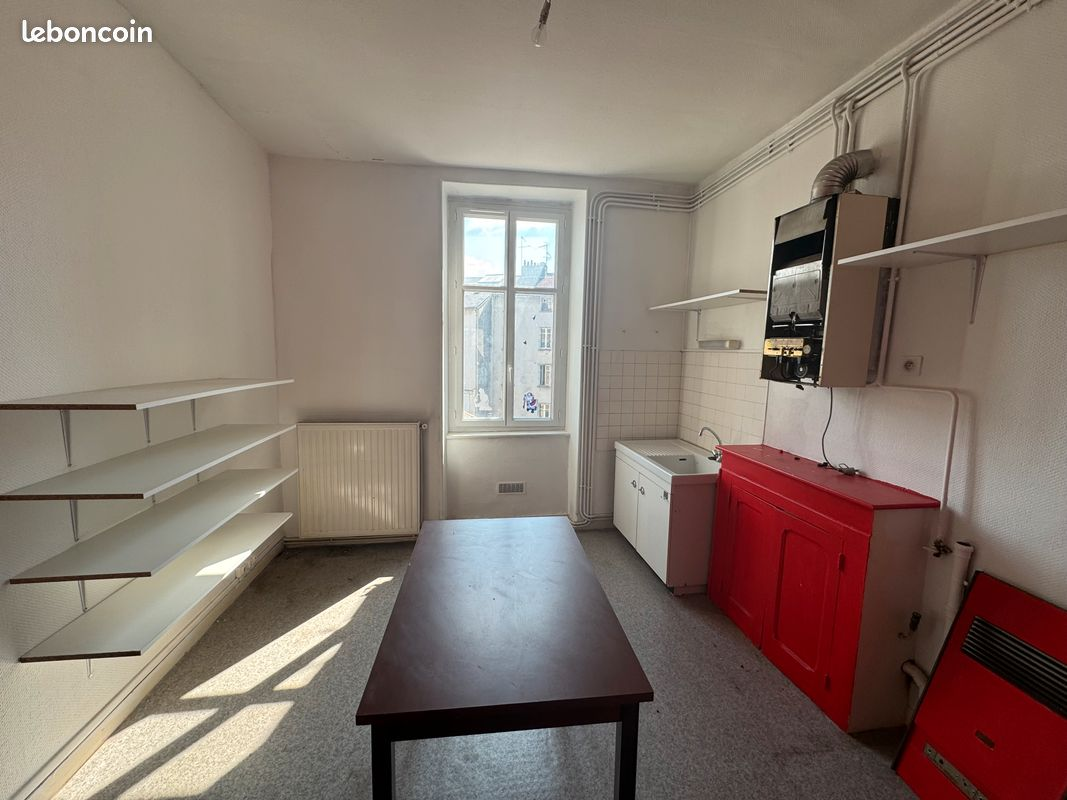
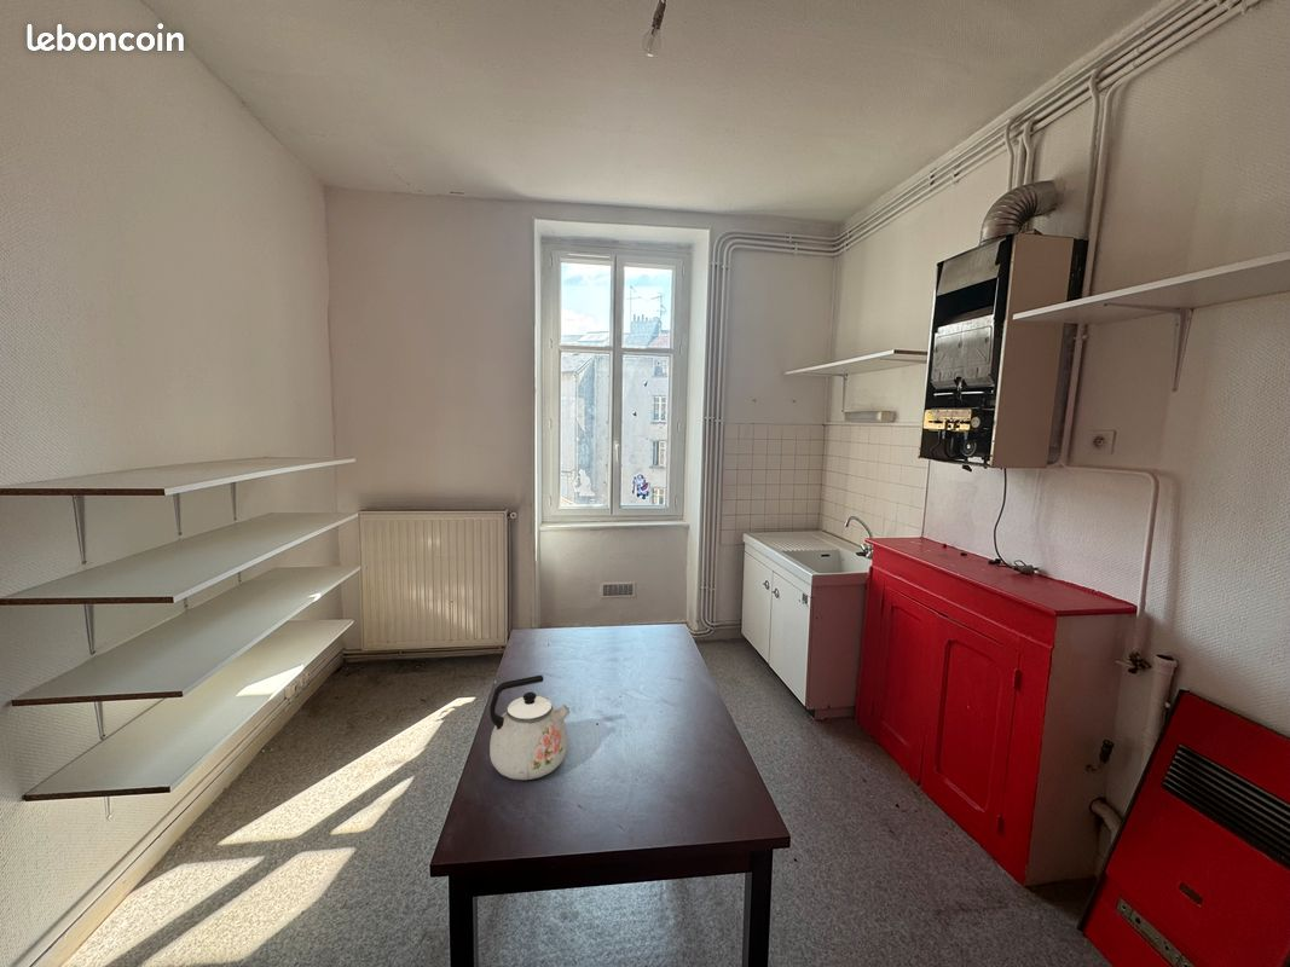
+ kettle (530, 719)
